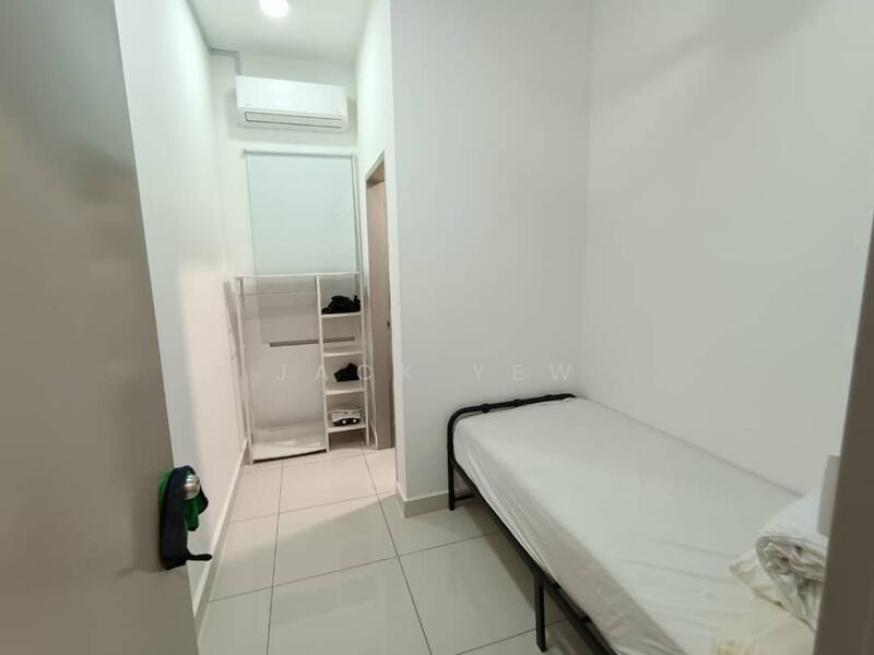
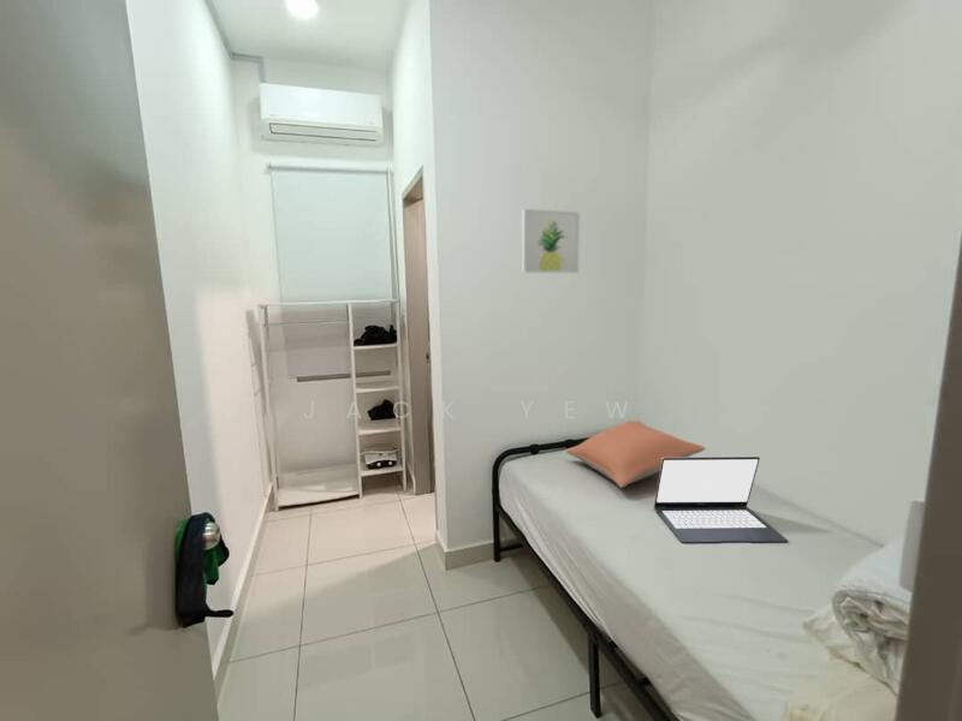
+ pillow (630, 449)
+ wall art (551, 242)
+ laptop (717, 494)
